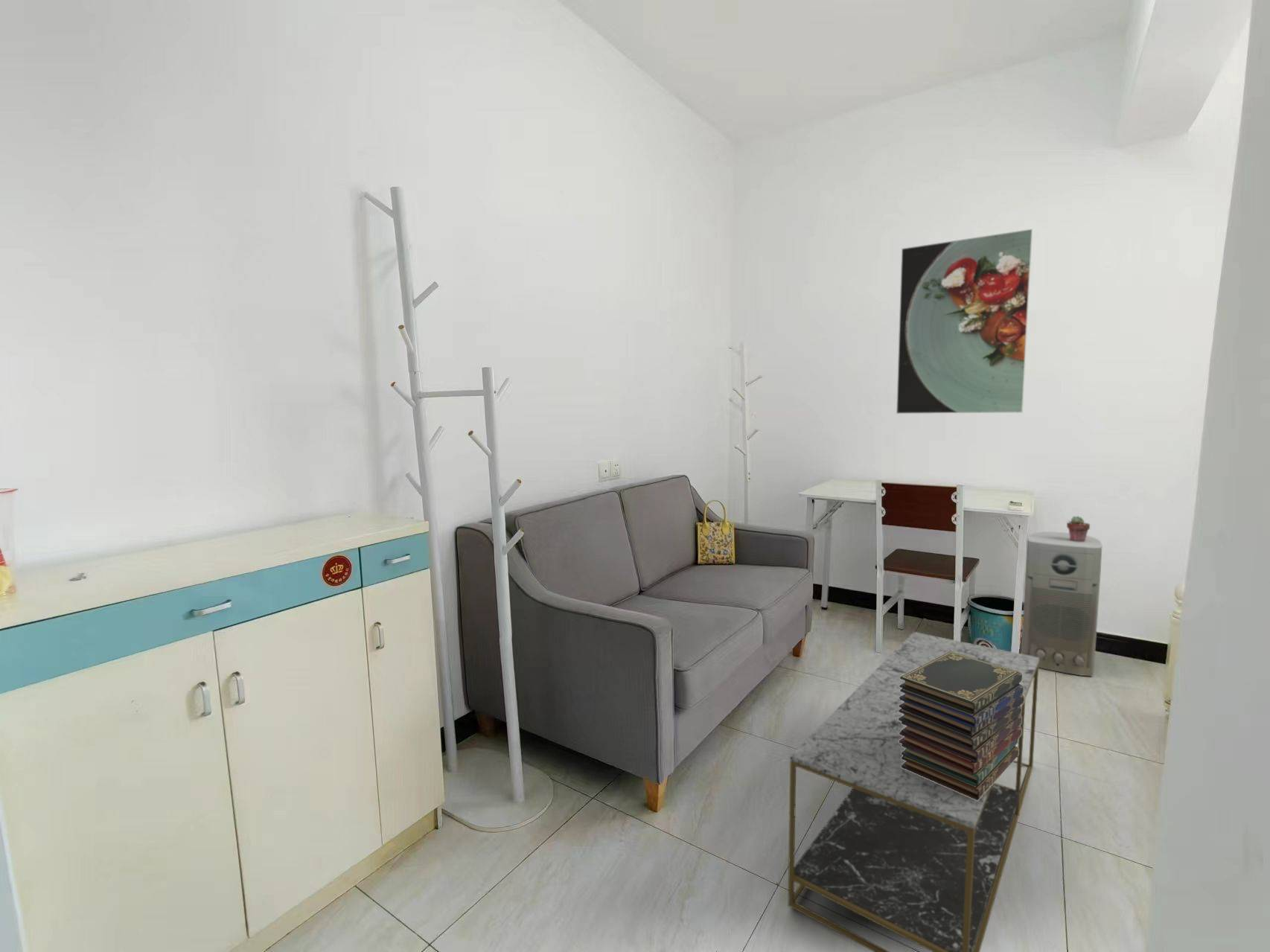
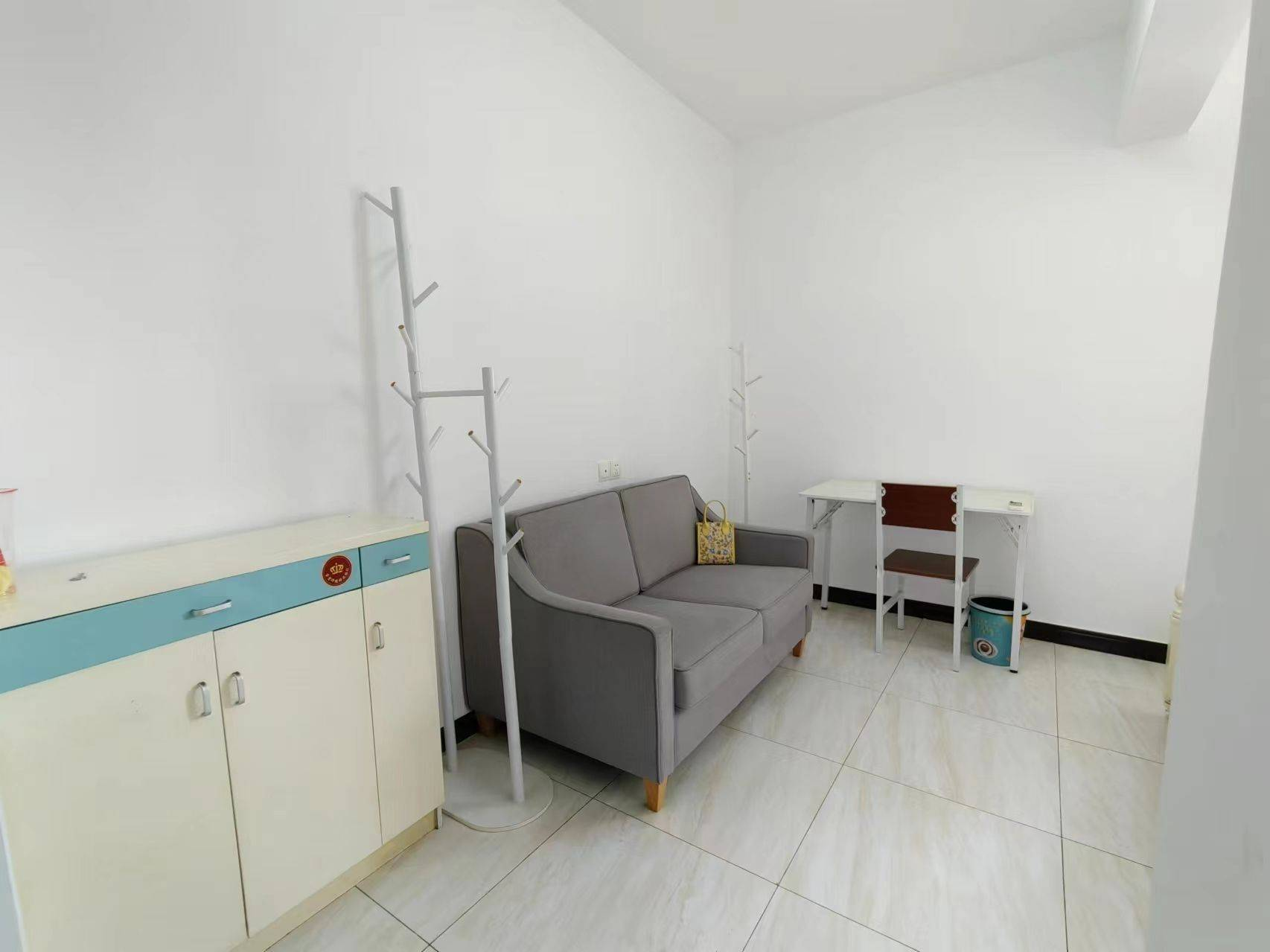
- book stack (960, 717)
- air purifier (1060, 599)
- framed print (960, 328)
- potted succulent (1078, 528)
- coffee table (928, 779)
